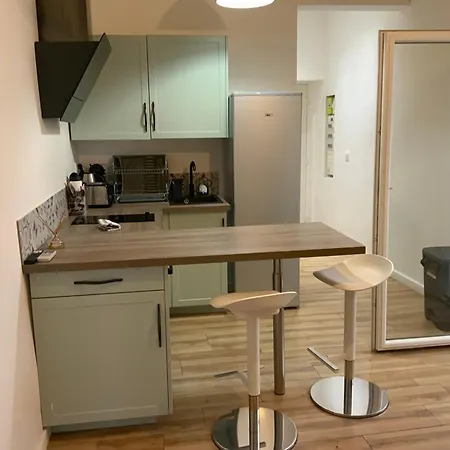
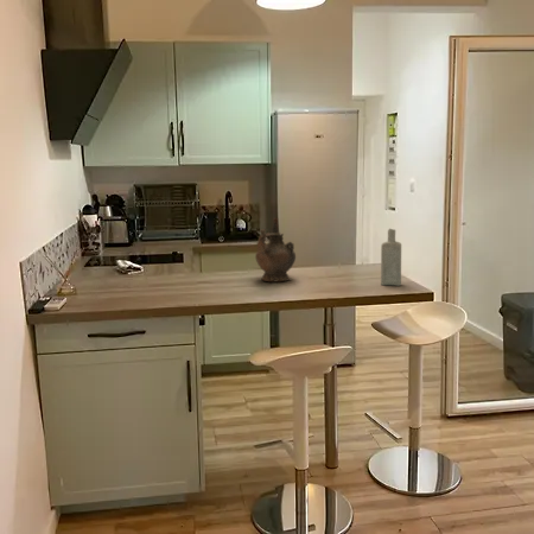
+ bottle (390, 256)
+ ceremonial vessel (274, 249)
